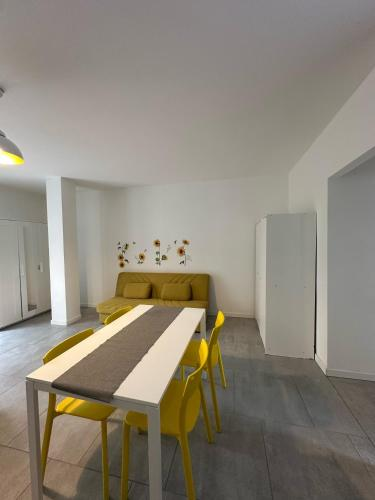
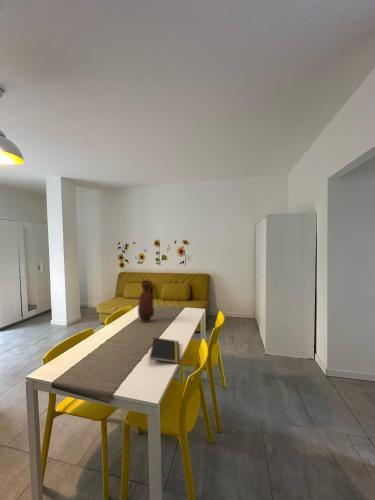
+ vase (146, 300)
+ notepad (165, 349)
